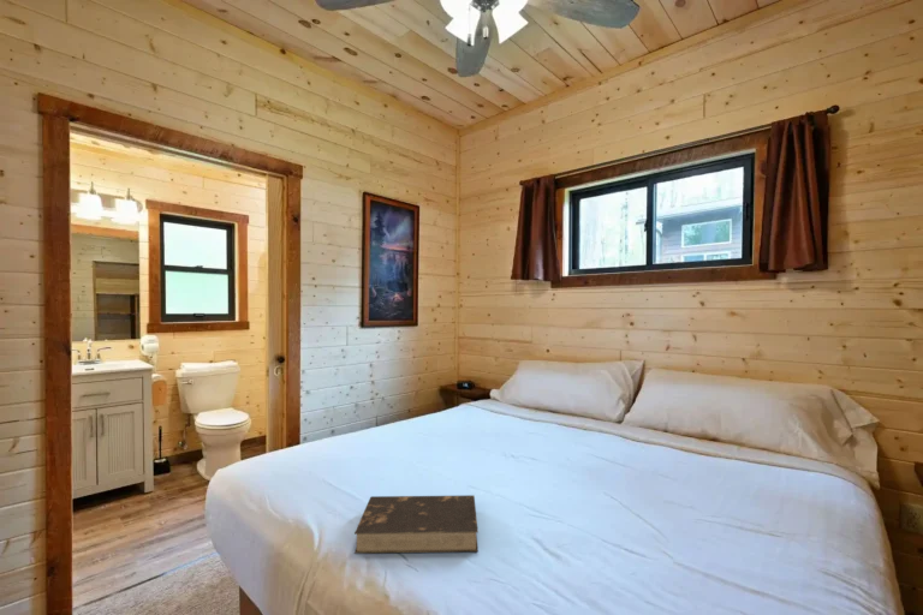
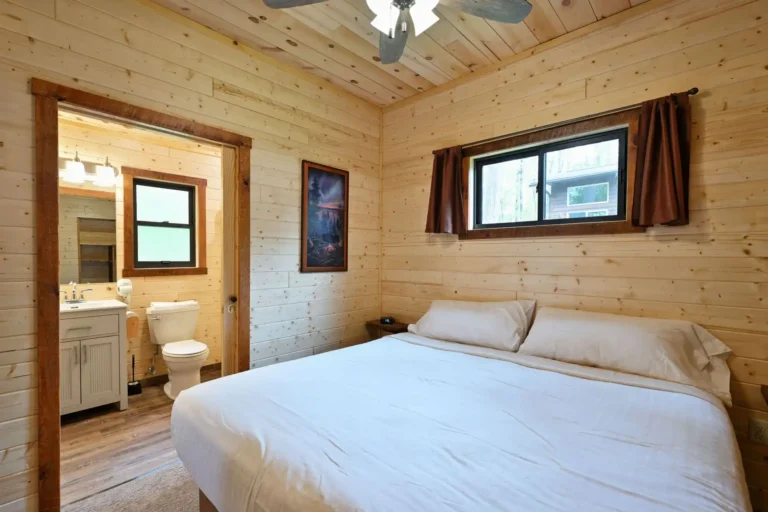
- book (419, 519)
